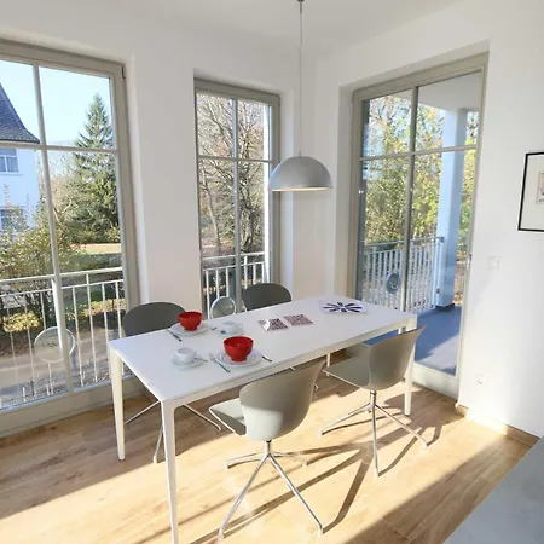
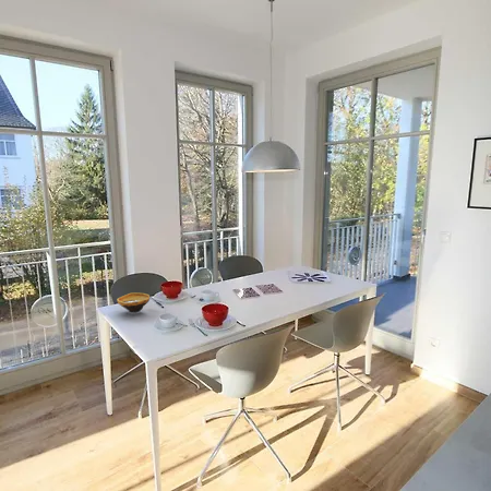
+ bowl (134, 303)
